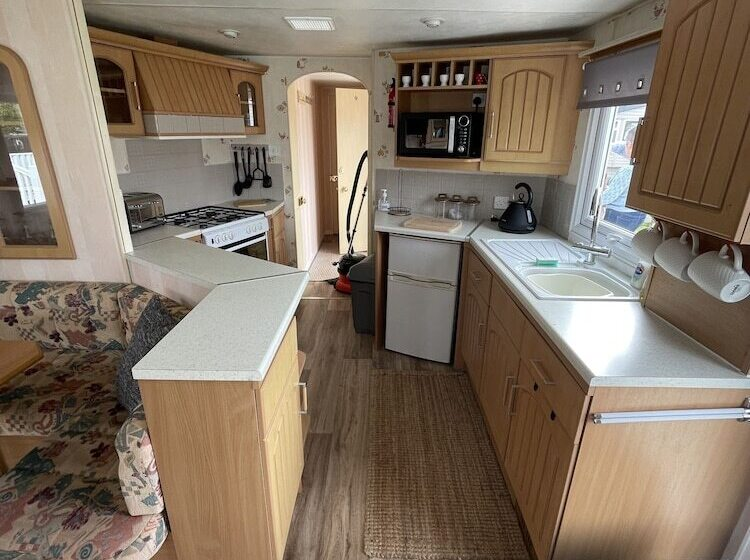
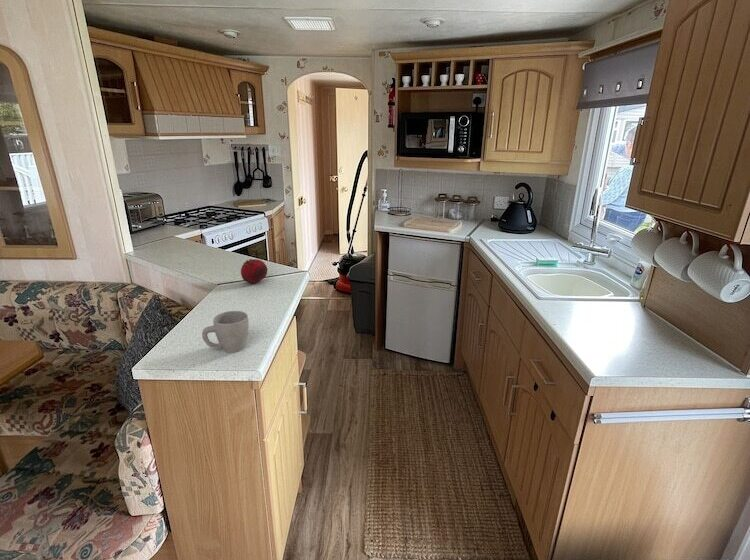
+ fruit (253, 270)
+ mug (226, 334)
